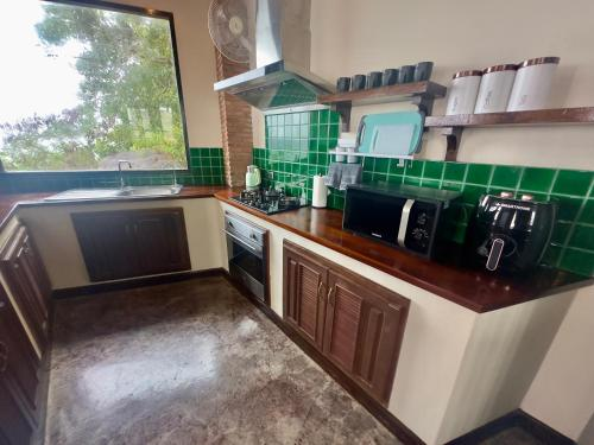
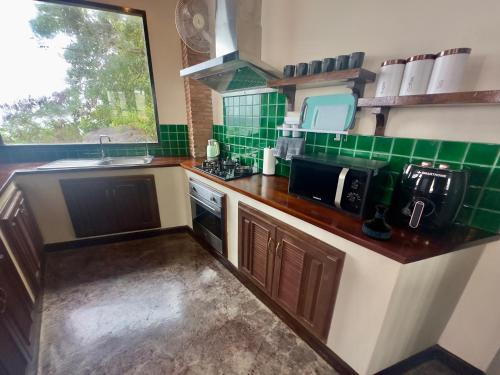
+ tequila bottle (378, 220)
